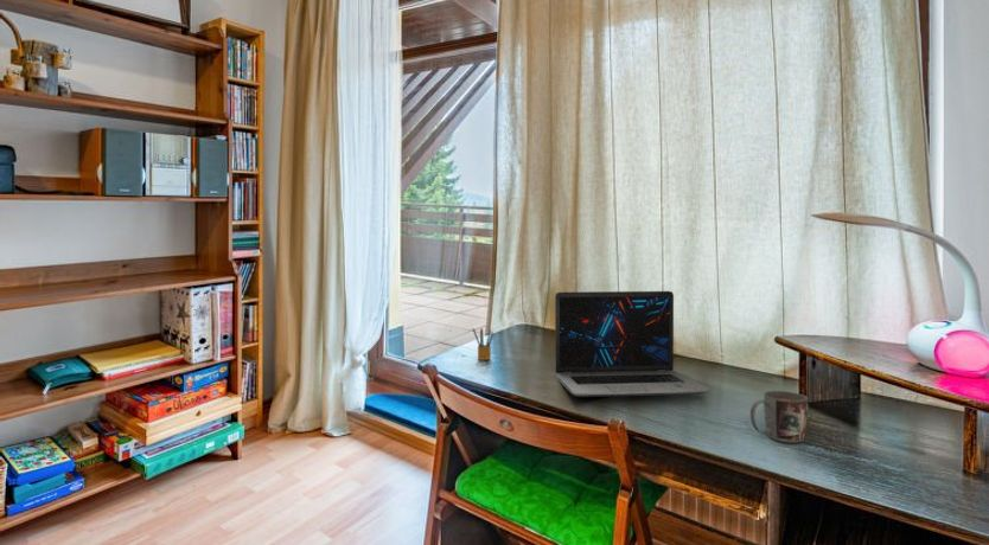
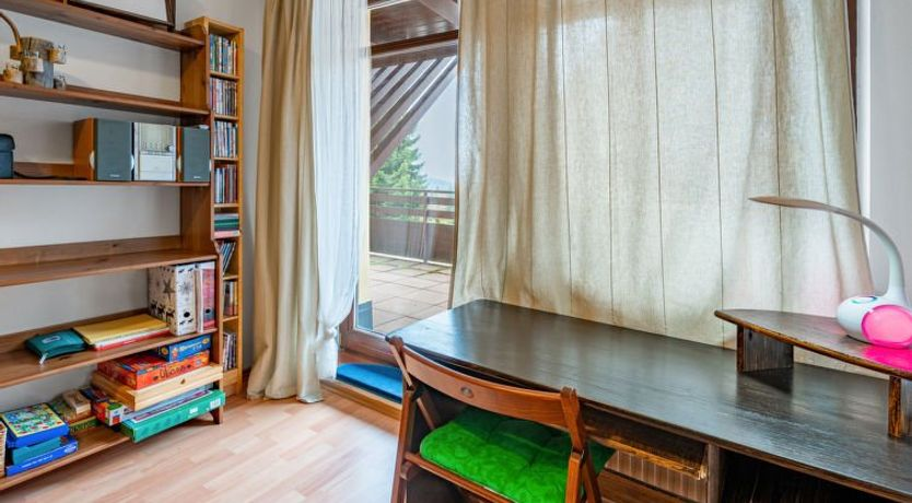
- mug (777, 416)
- laptop (627, 340)
- pencil box (483, 342)
